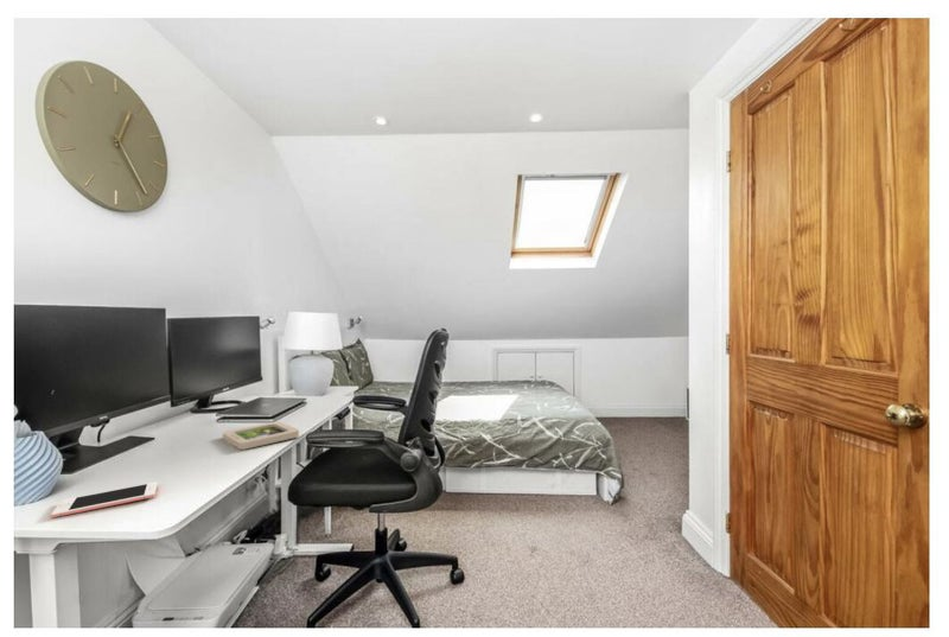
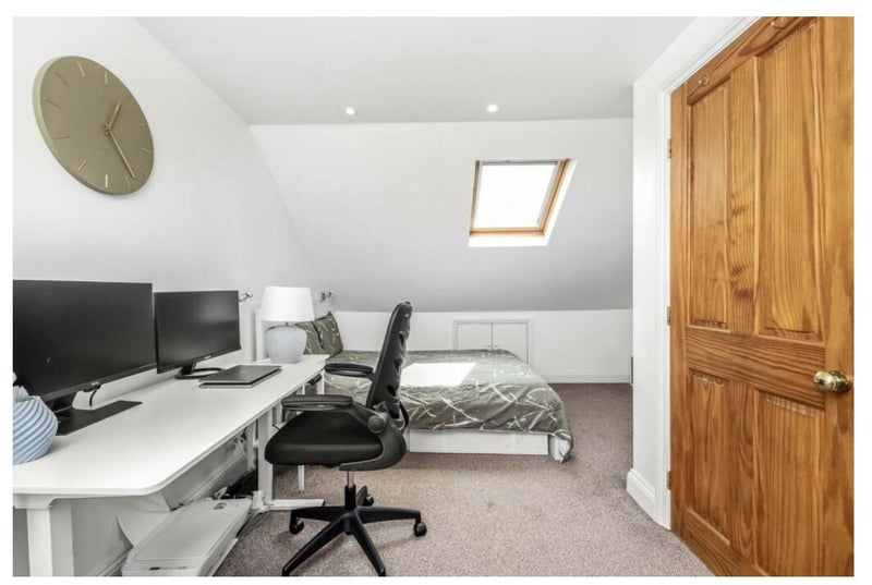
- cell phone (108, 498)
- picture frame (261, 434)
